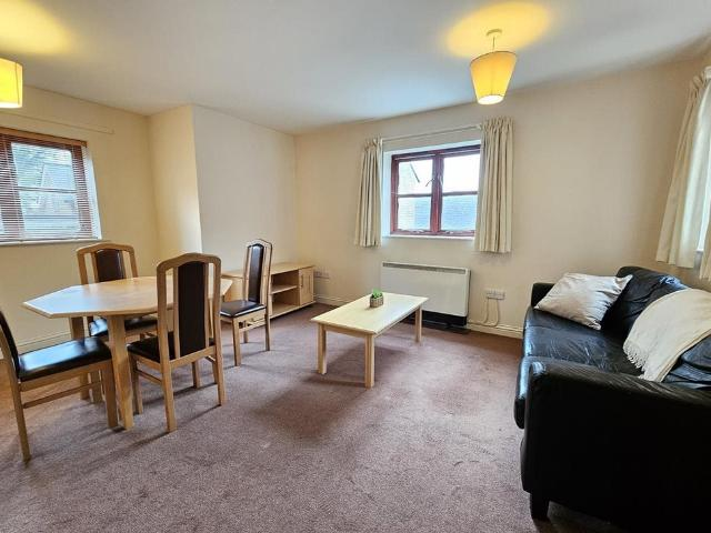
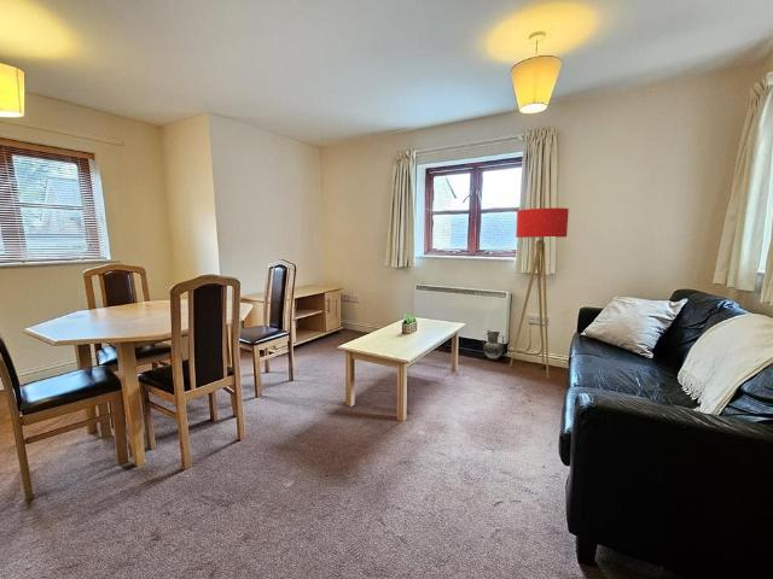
+ floor lamp (539, 292)
+ ceramic jug (493, 343)
